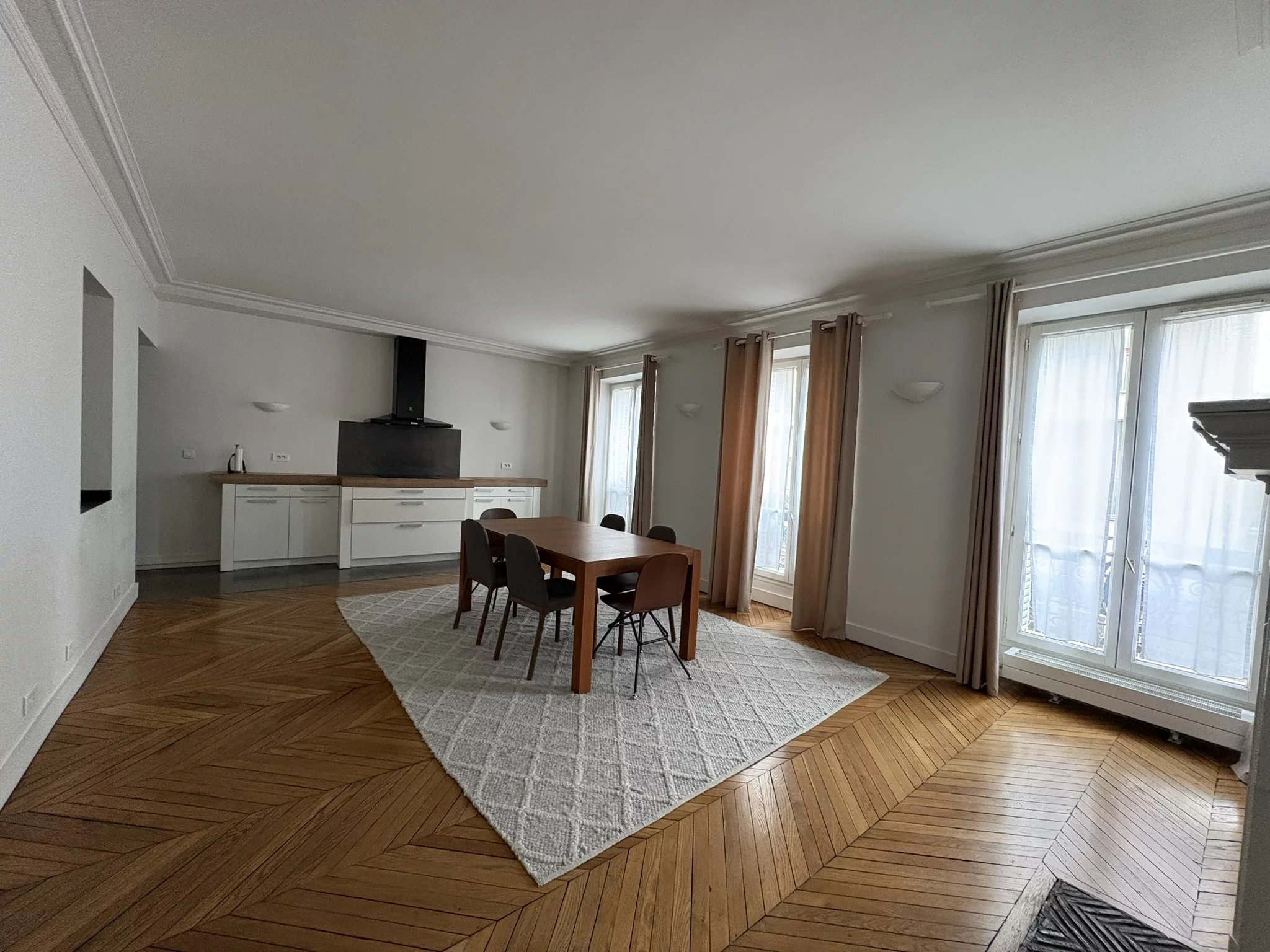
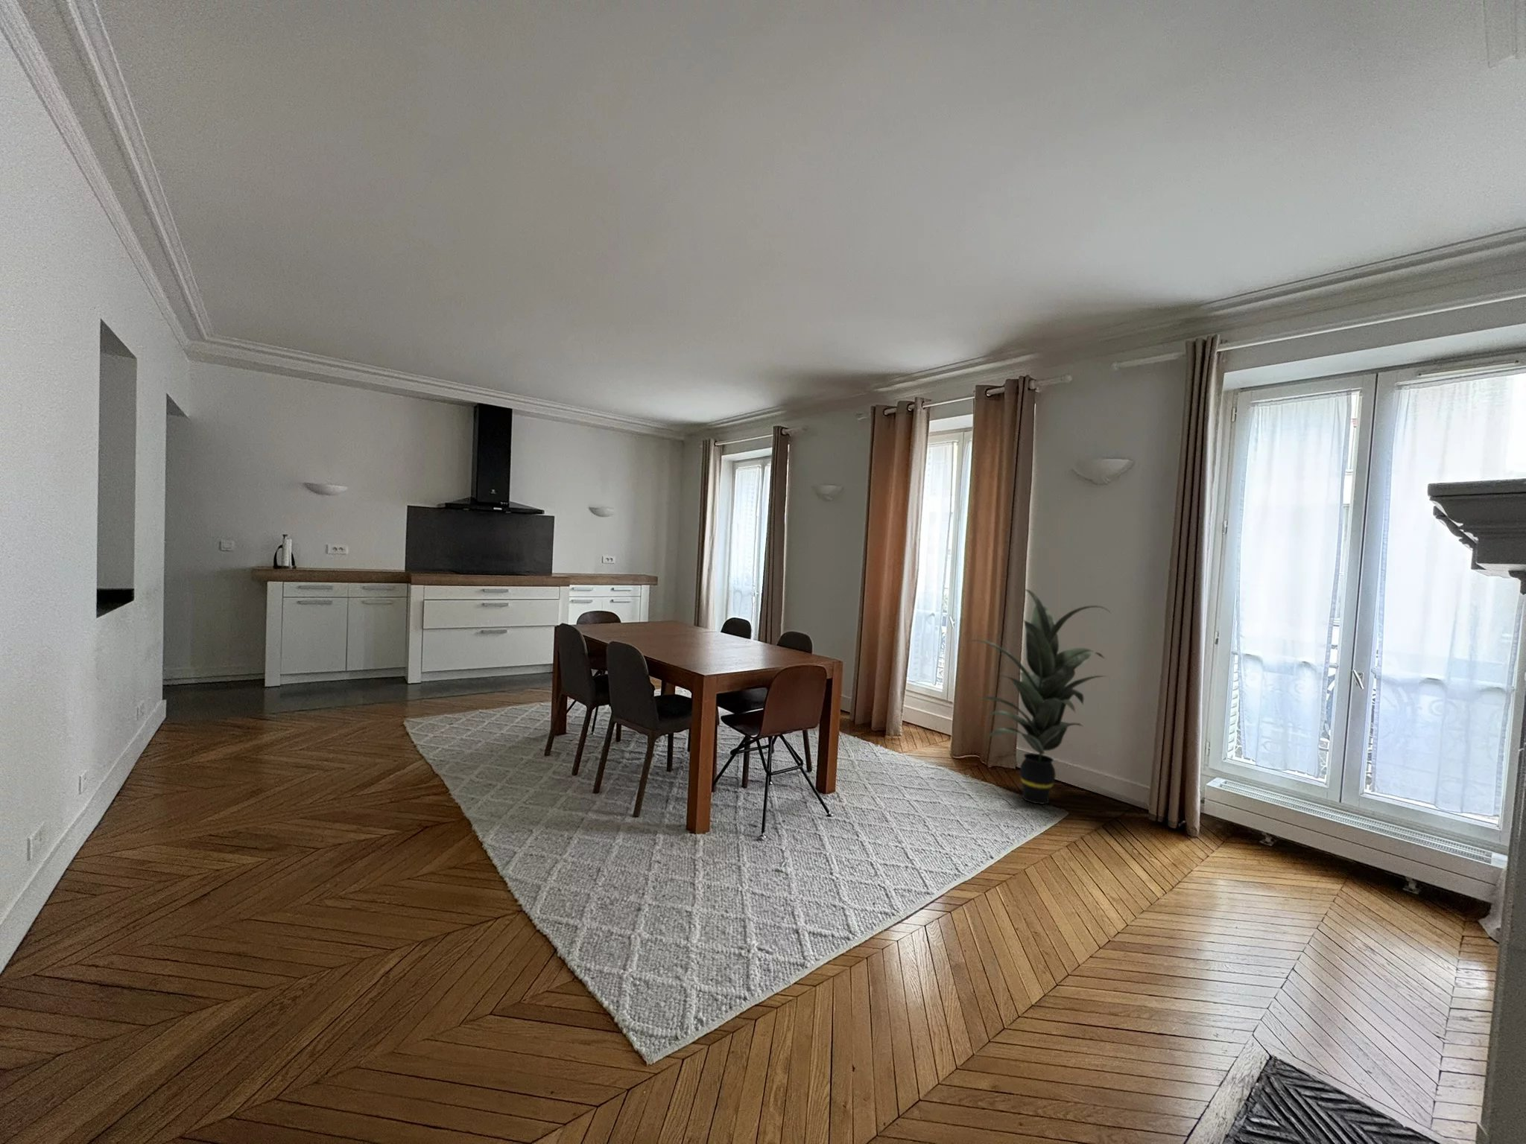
+ indoor plant (1038, 693)
